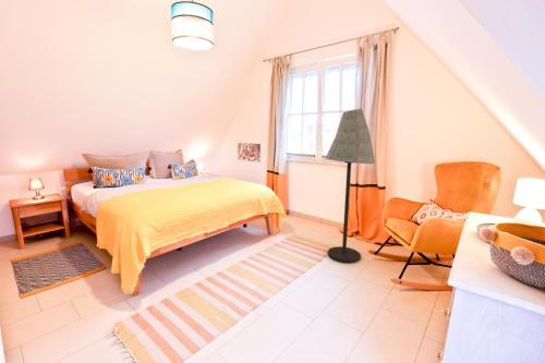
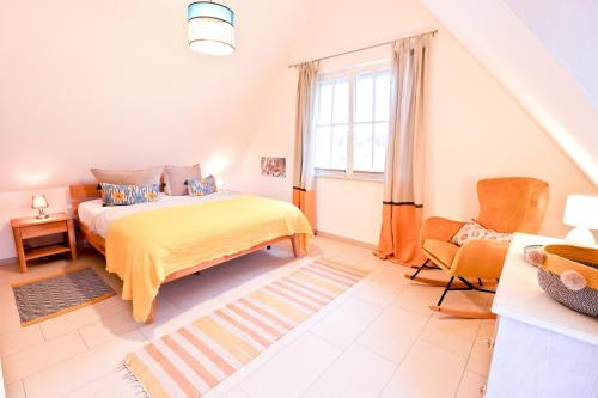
- floor lamp (348, 185)
